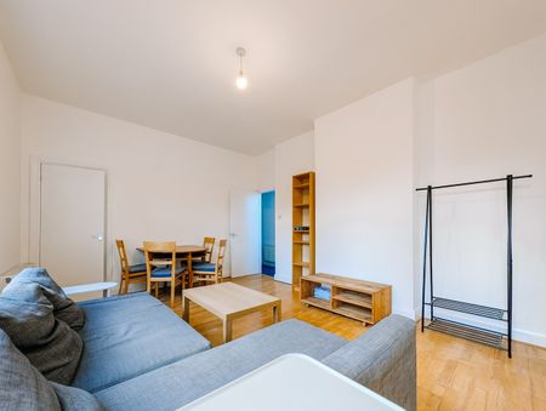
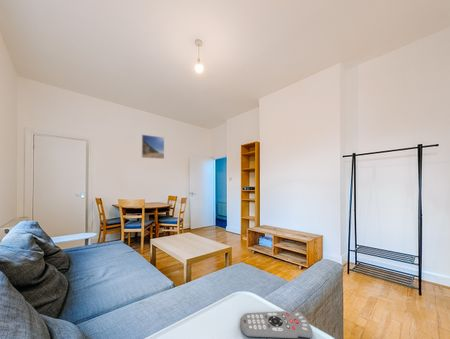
+ remote control (274, 324)
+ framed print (153, 147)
